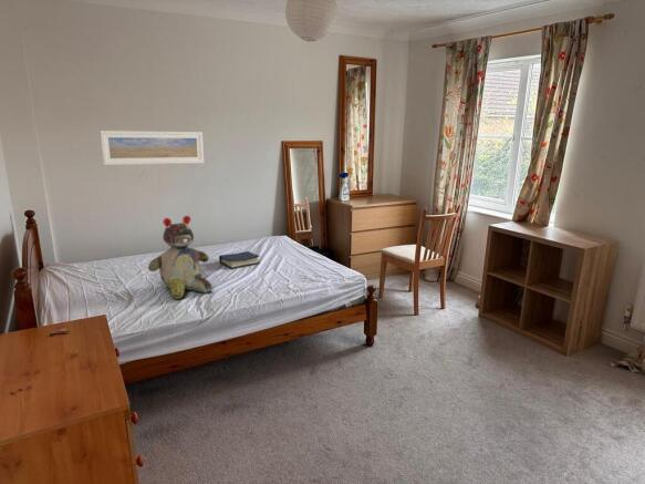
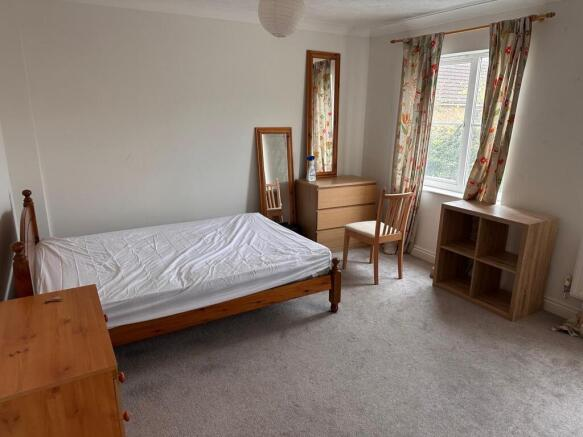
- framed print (155, 147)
- hardback book (239, 258)
- stuffed bear (183, 255)
